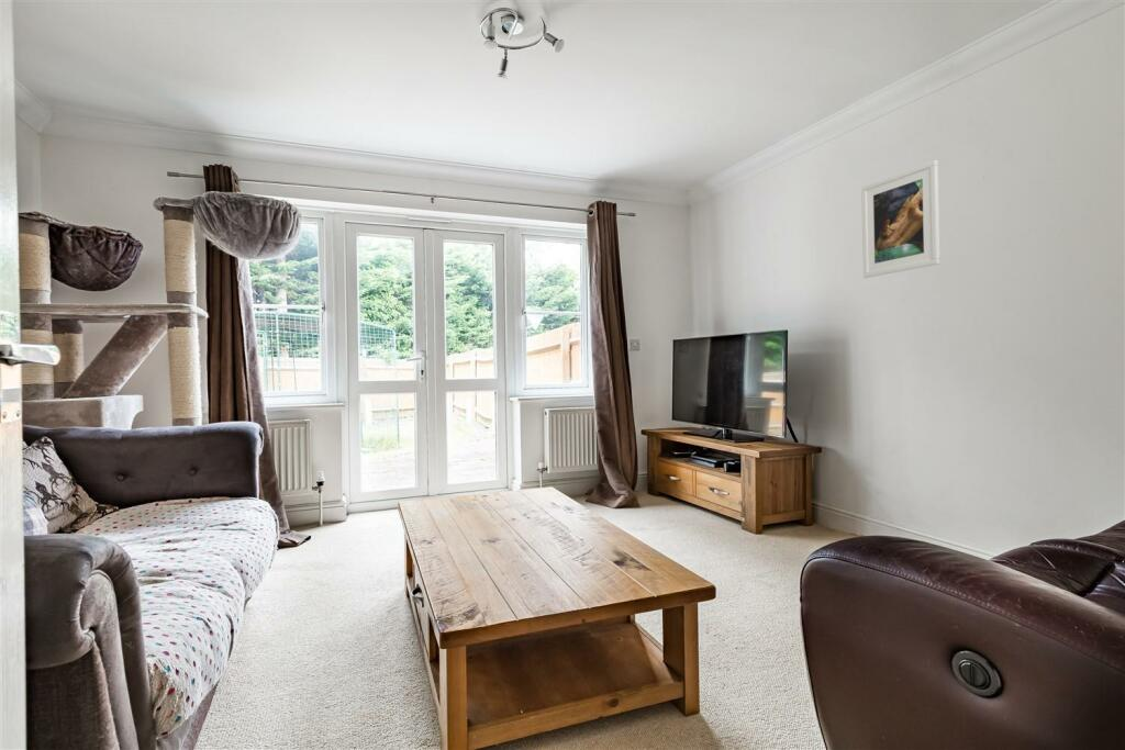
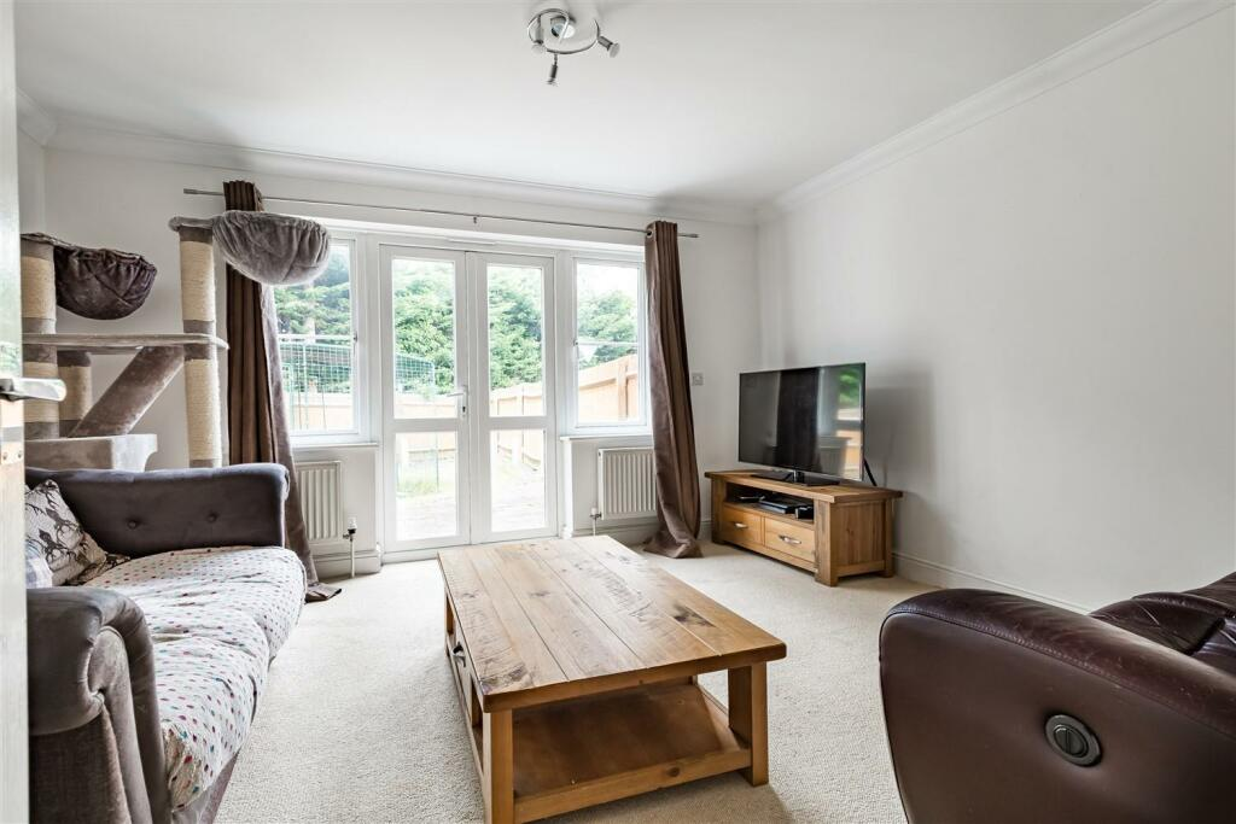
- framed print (898, 223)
